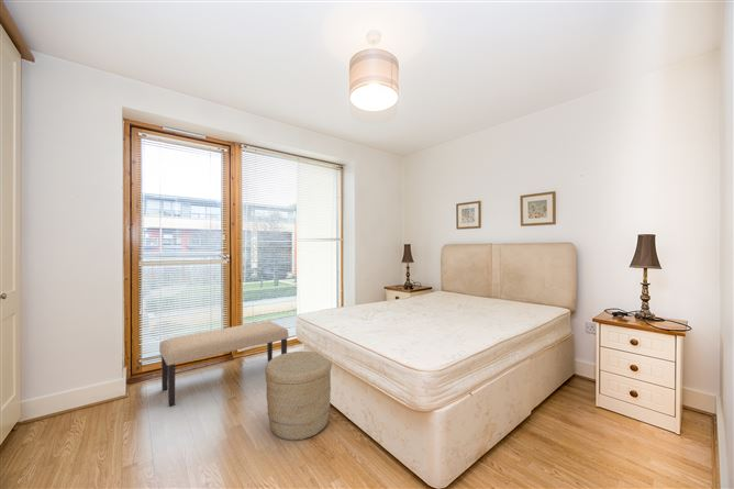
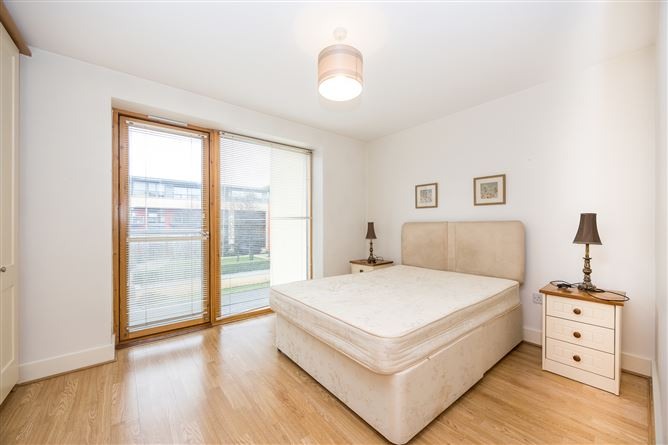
- woven basket (299, 391)
- bench (226, 352)
